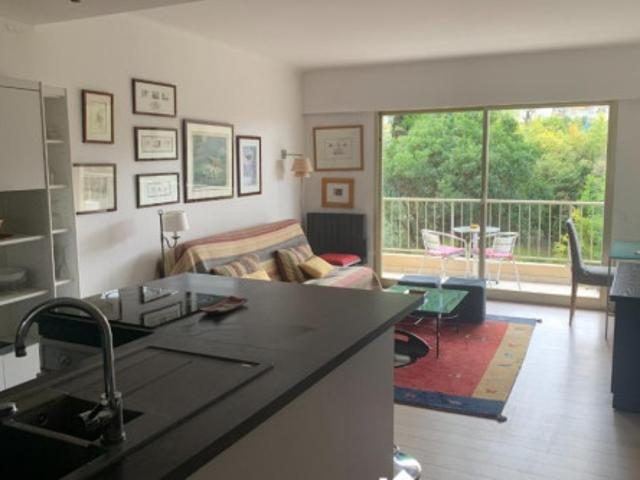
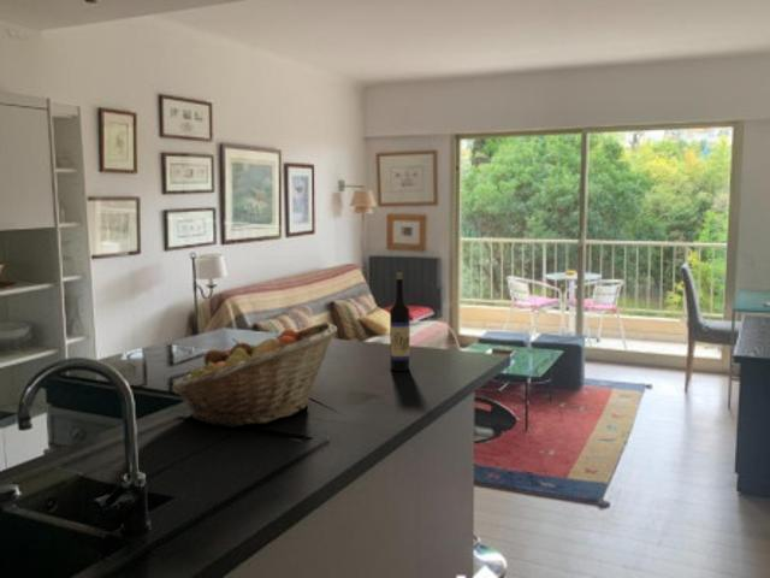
+ fruit basket (259, 367)
+ wine bottle (399, 320)
